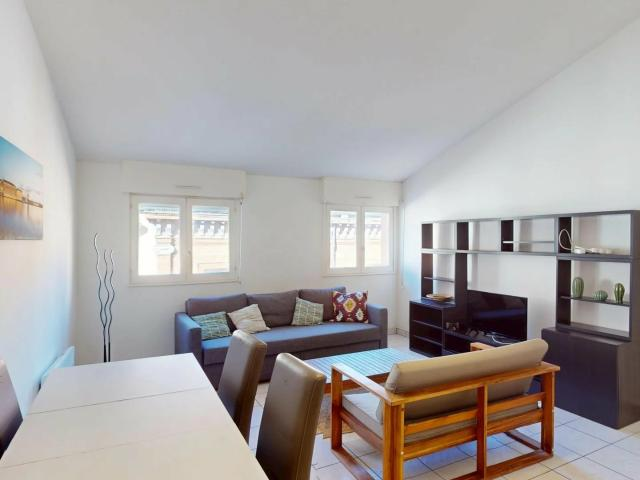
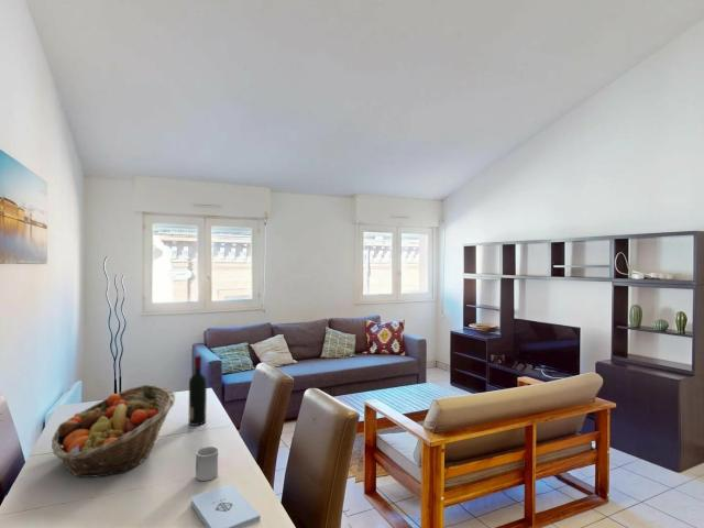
+ alcohol (197, 388)
+ notepad (223, 508)
+ fruit basket (116, 427)
+ cup (208, 461)
